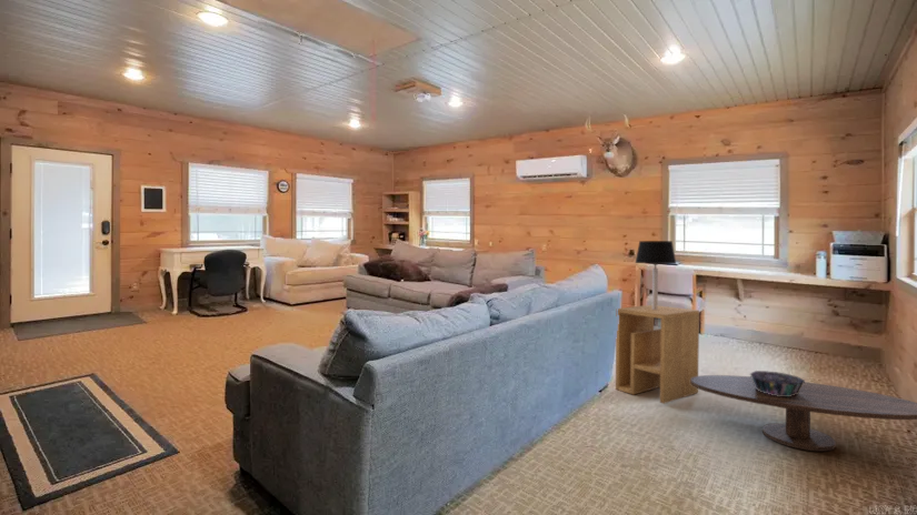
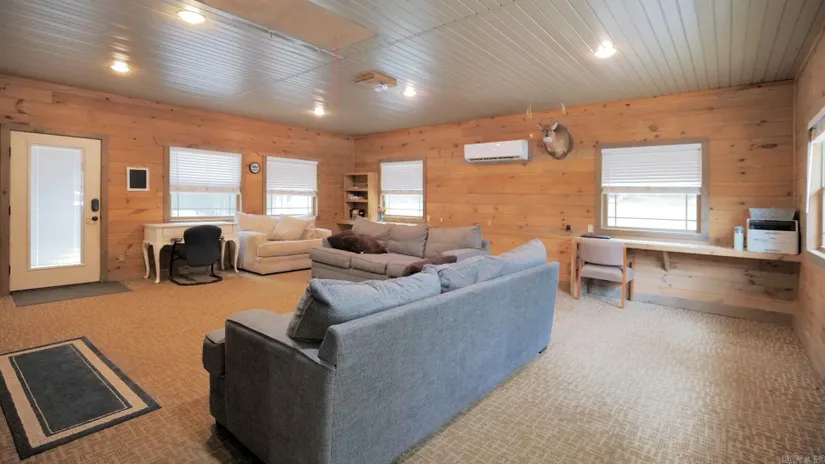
- coffee table (797, 415)
- side table (656, 350)
- table lamp (655, 274)
- decorative bowl (776, 383)
